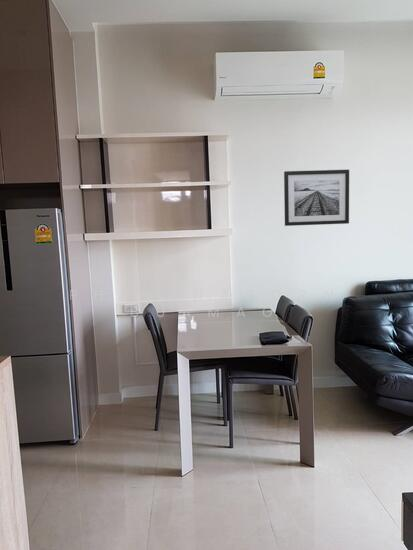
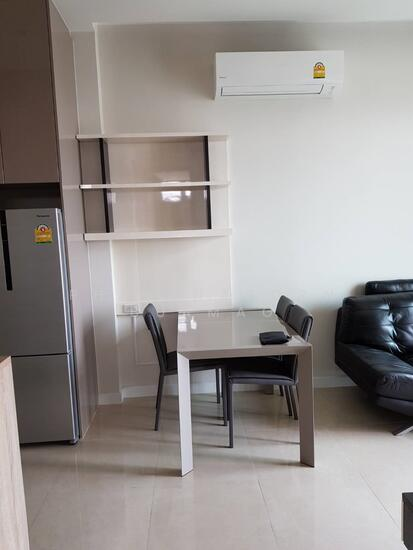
- wall art (316, 197)
